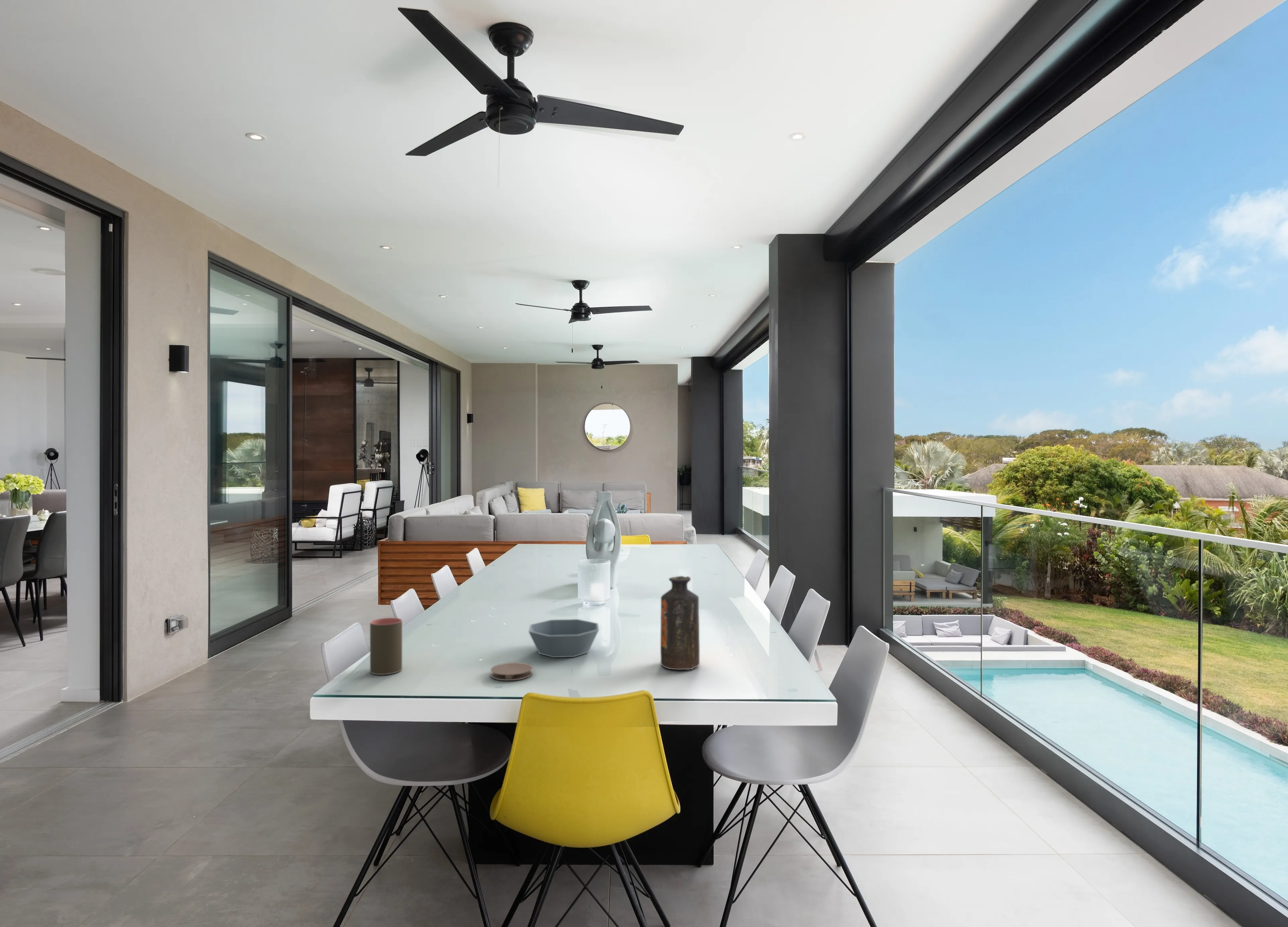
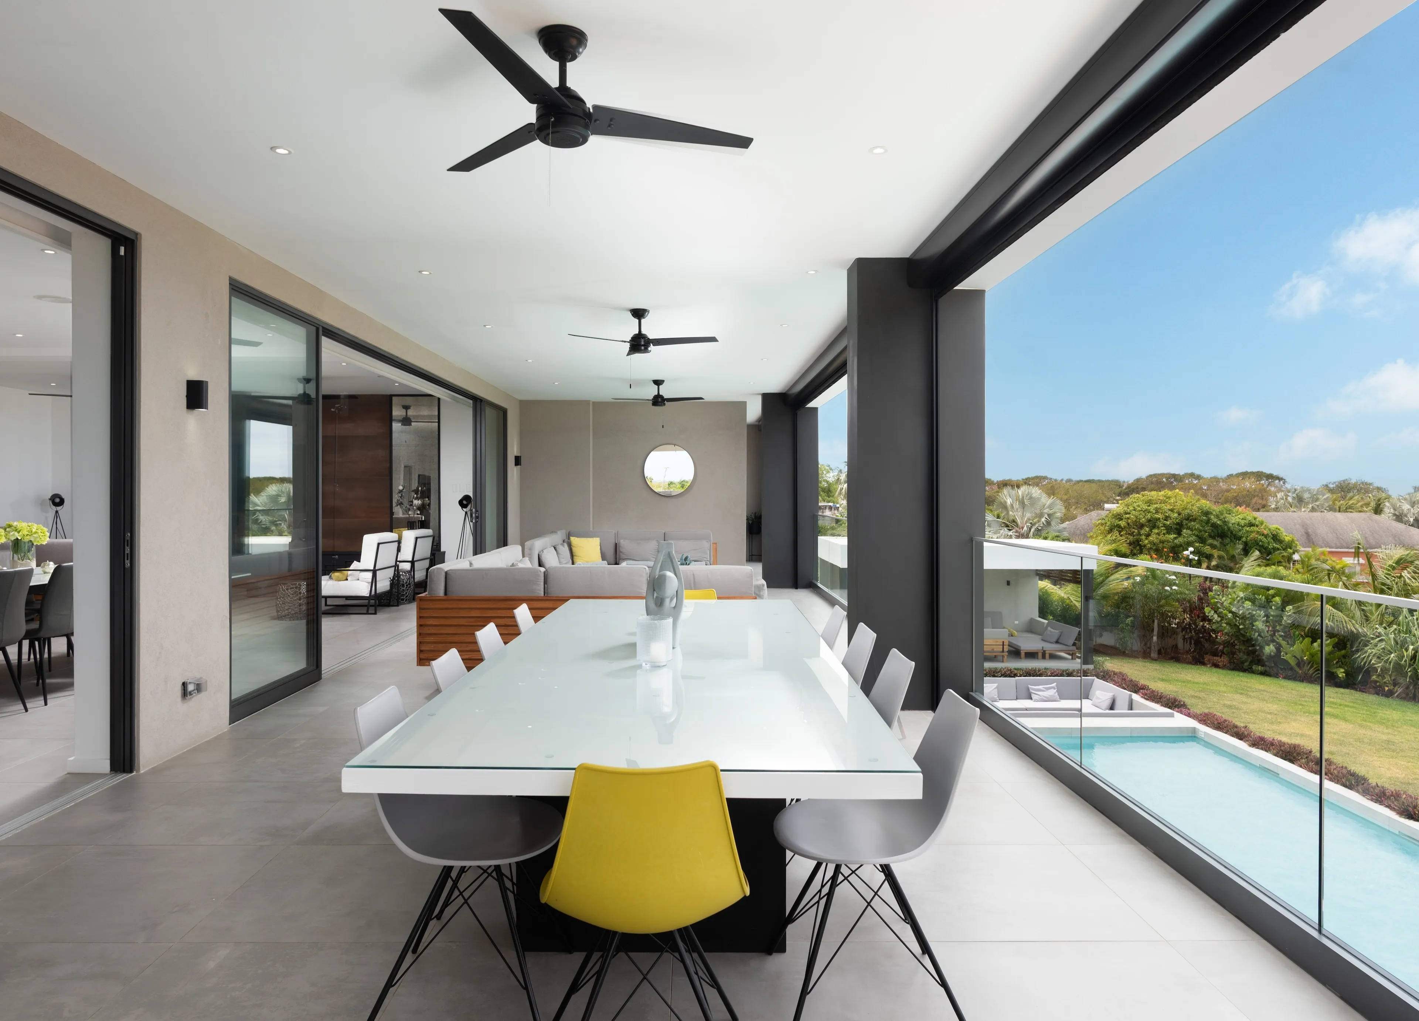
- bottle (680, 621)
- bowl (564, 639)
- cup (386, 646)
- coaster (512, 671)
